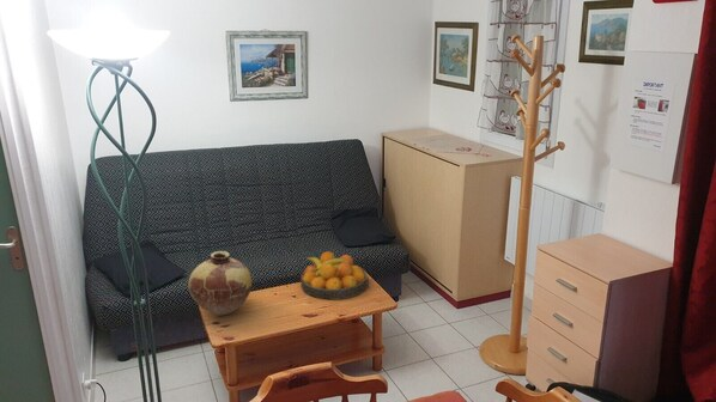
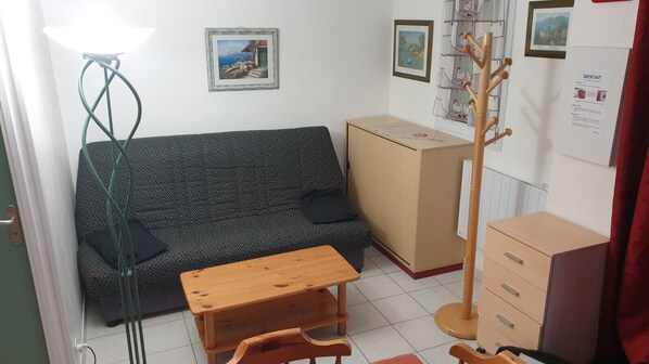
- vase (220, 284)
- fruit bowl (334, 270)
